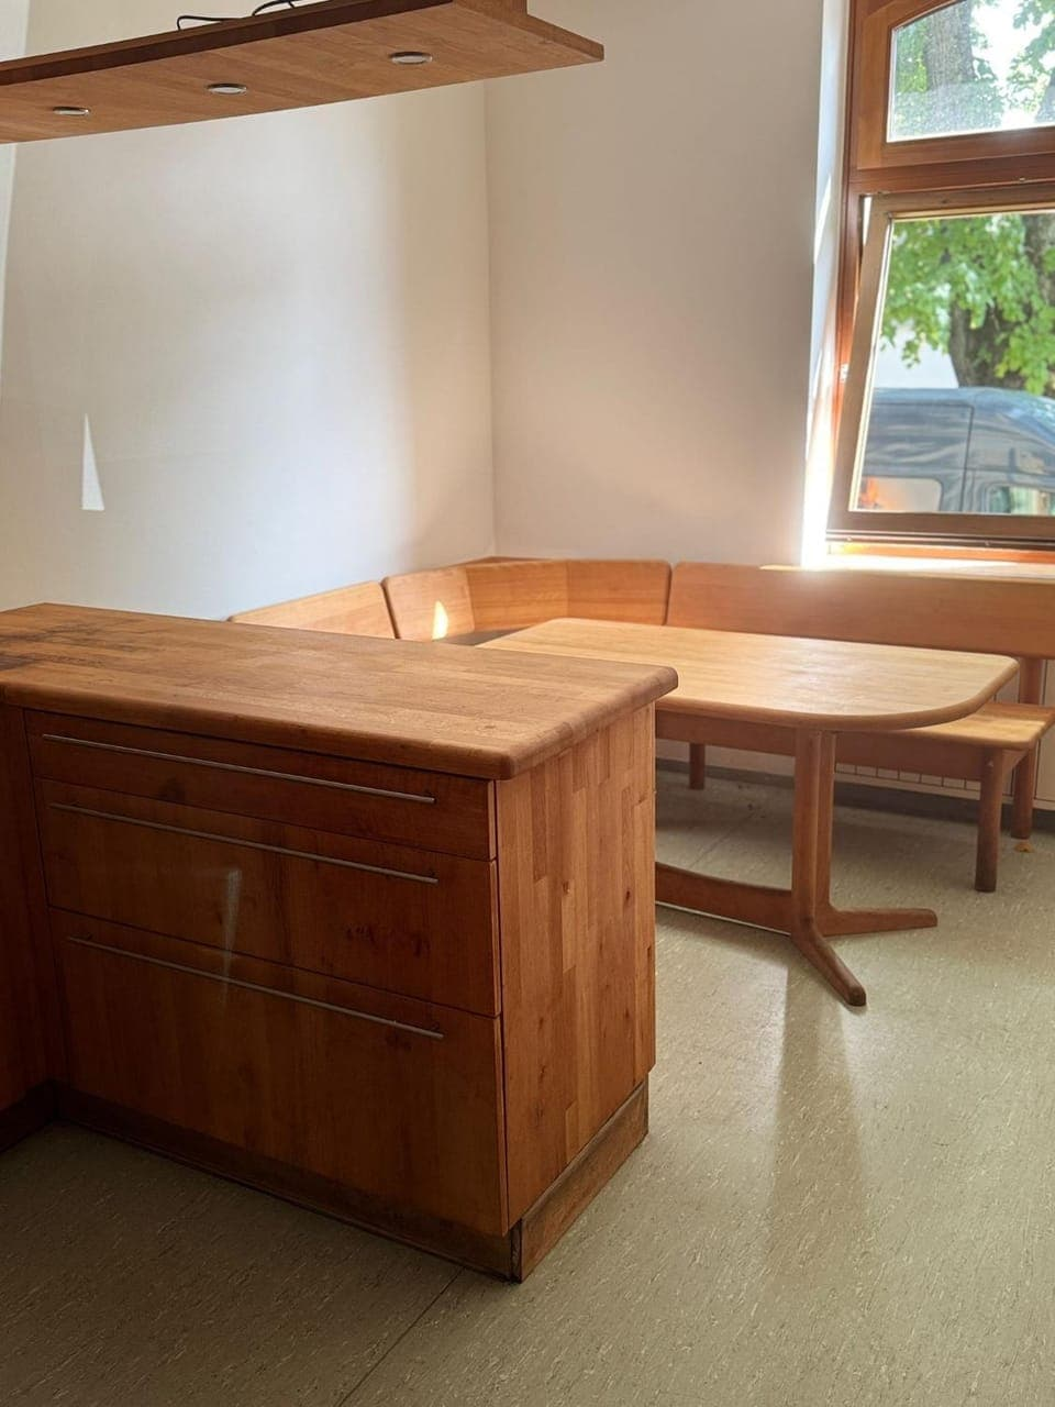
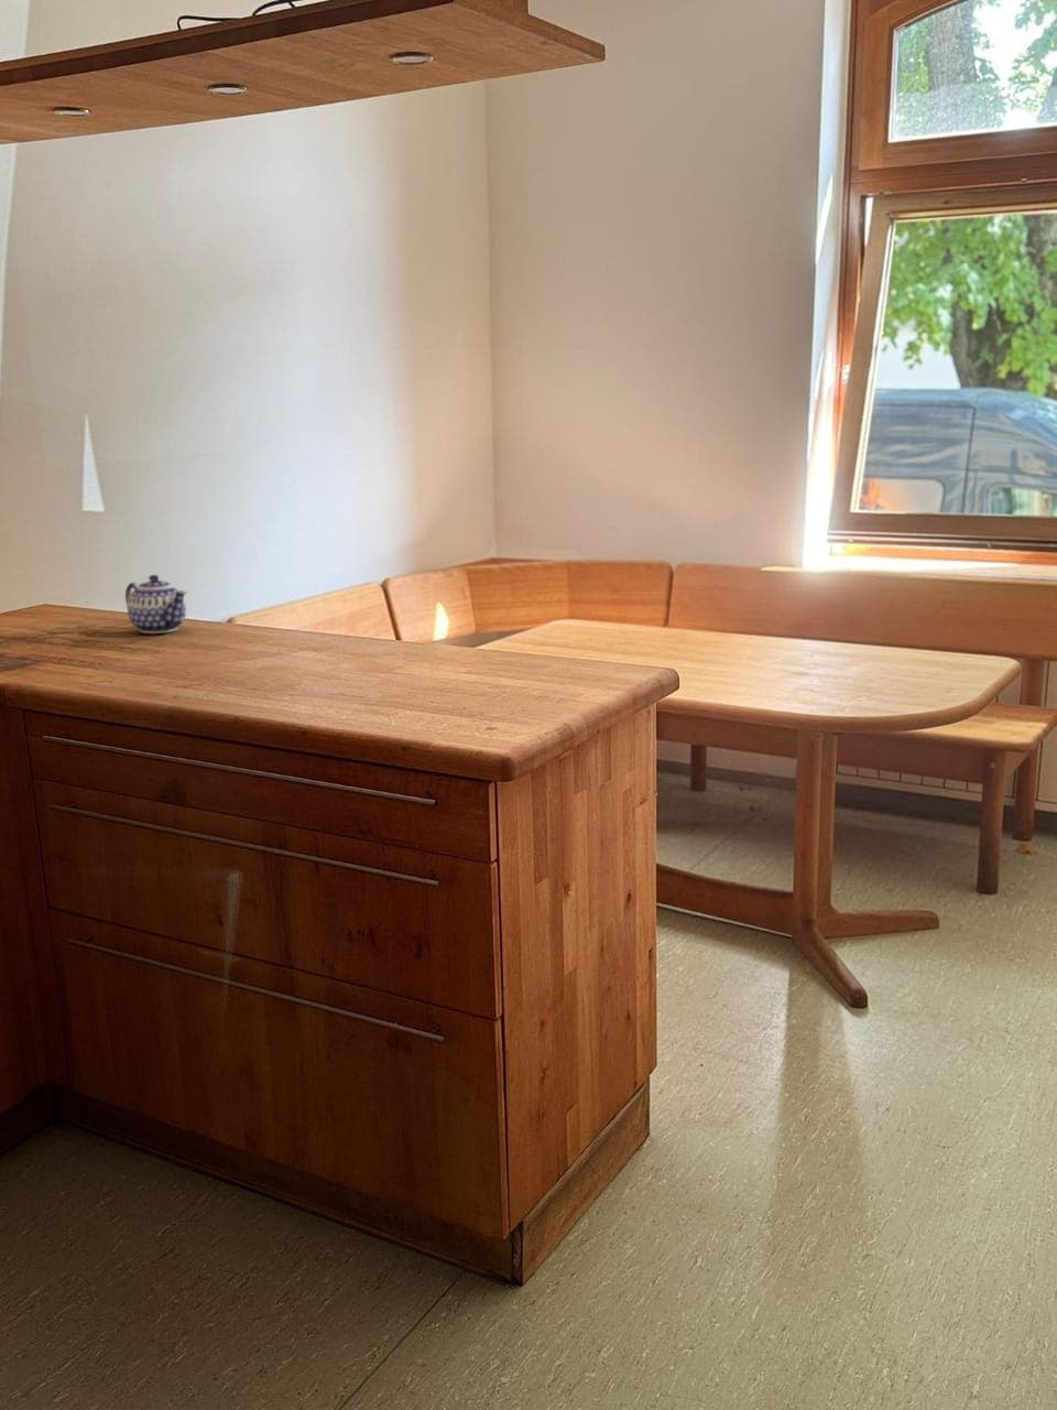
+ teapot (157, 603)
